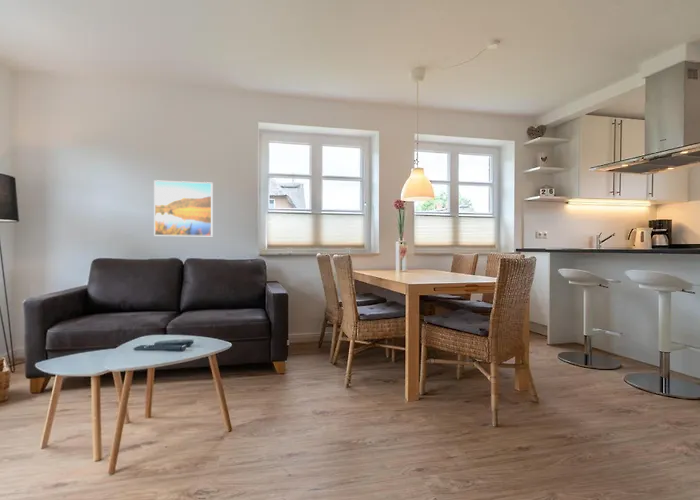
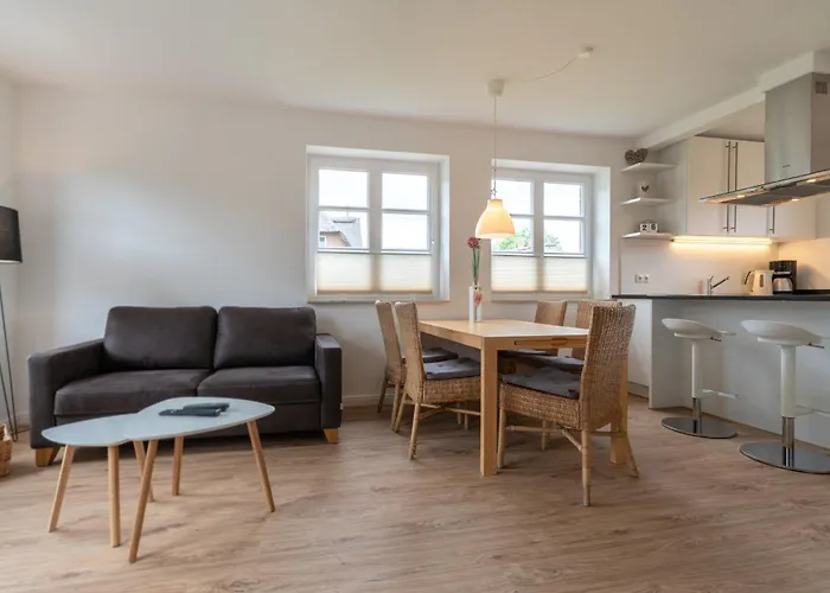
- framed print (183, 209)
